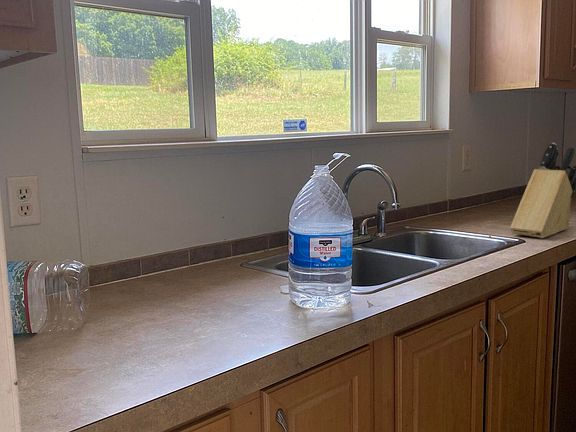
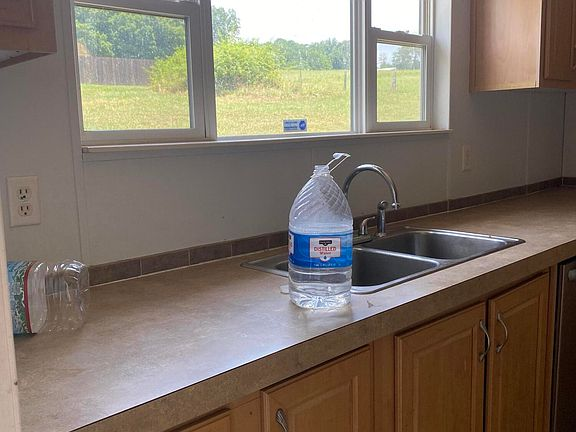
- knife block (547, 187)
